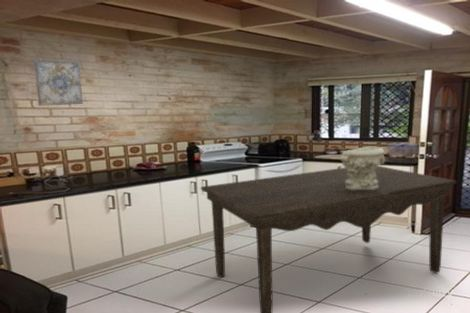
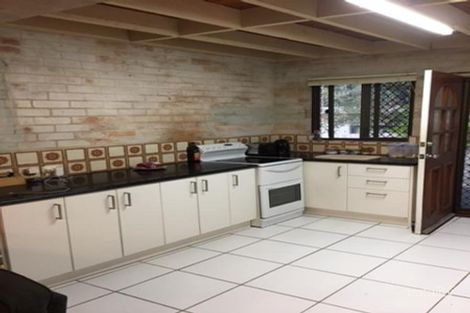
- wall art (59, 83)
- decorative bowl (363, 167)
- dining table (326, 229)
